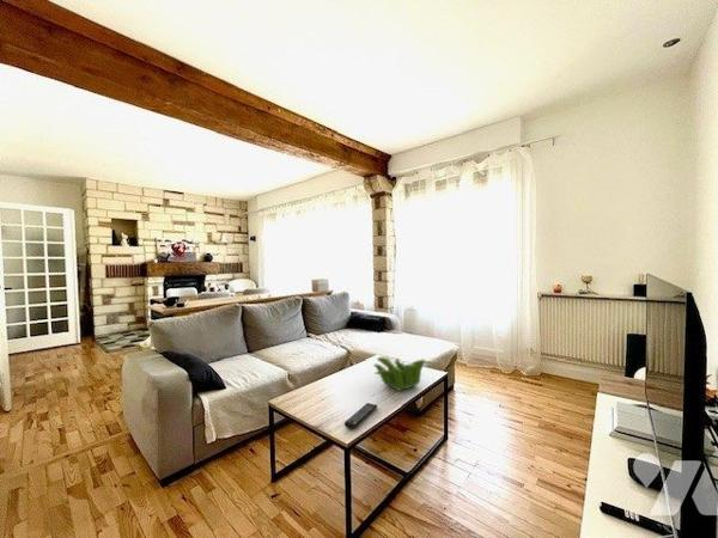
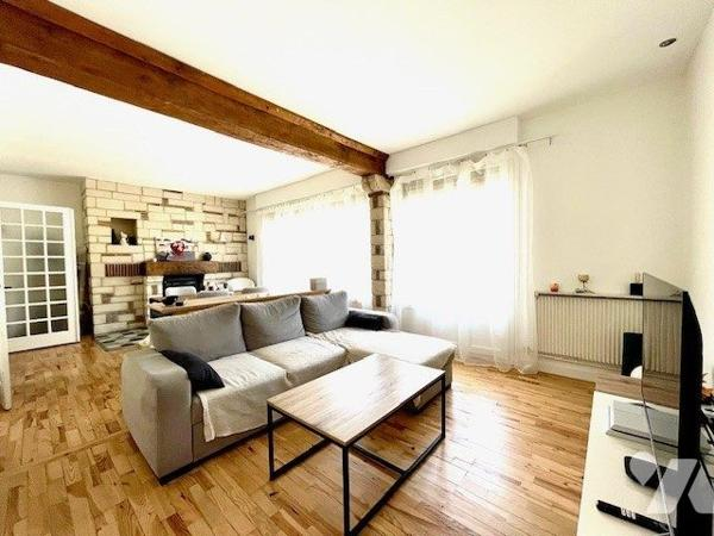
- remote control (361, 415)
- plant (396, 371)
